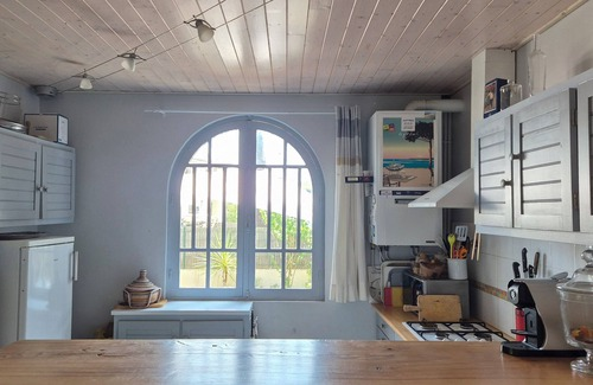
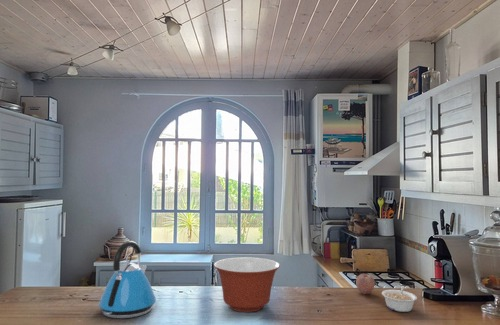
+ kettle (127, 275)
+ legume (398, 299)
+ fruit (365, 284)
+ mixing bowl (246, 285)
